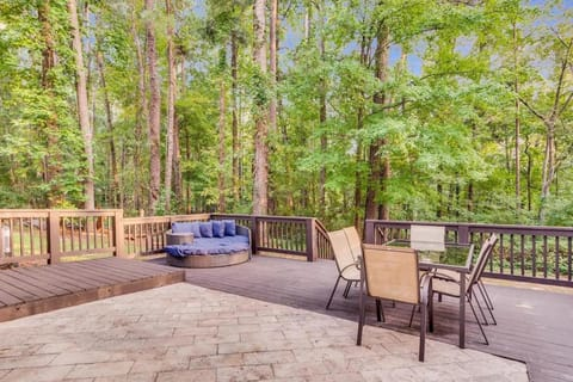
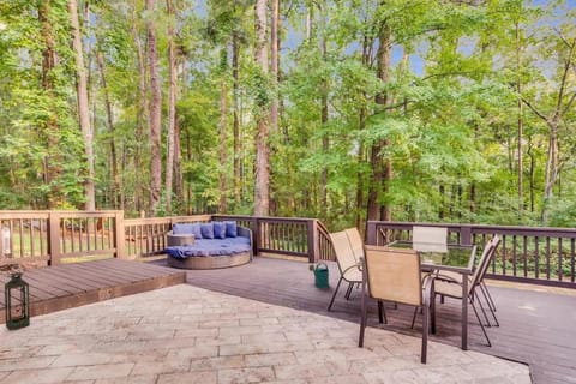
+ watering can (318, 272)
+ lantern (20, 294)
